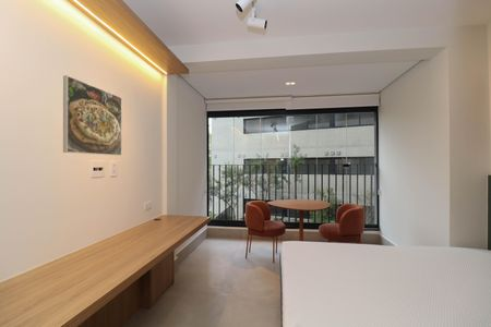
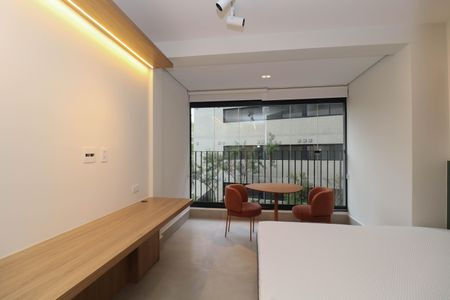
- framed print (96, 121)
